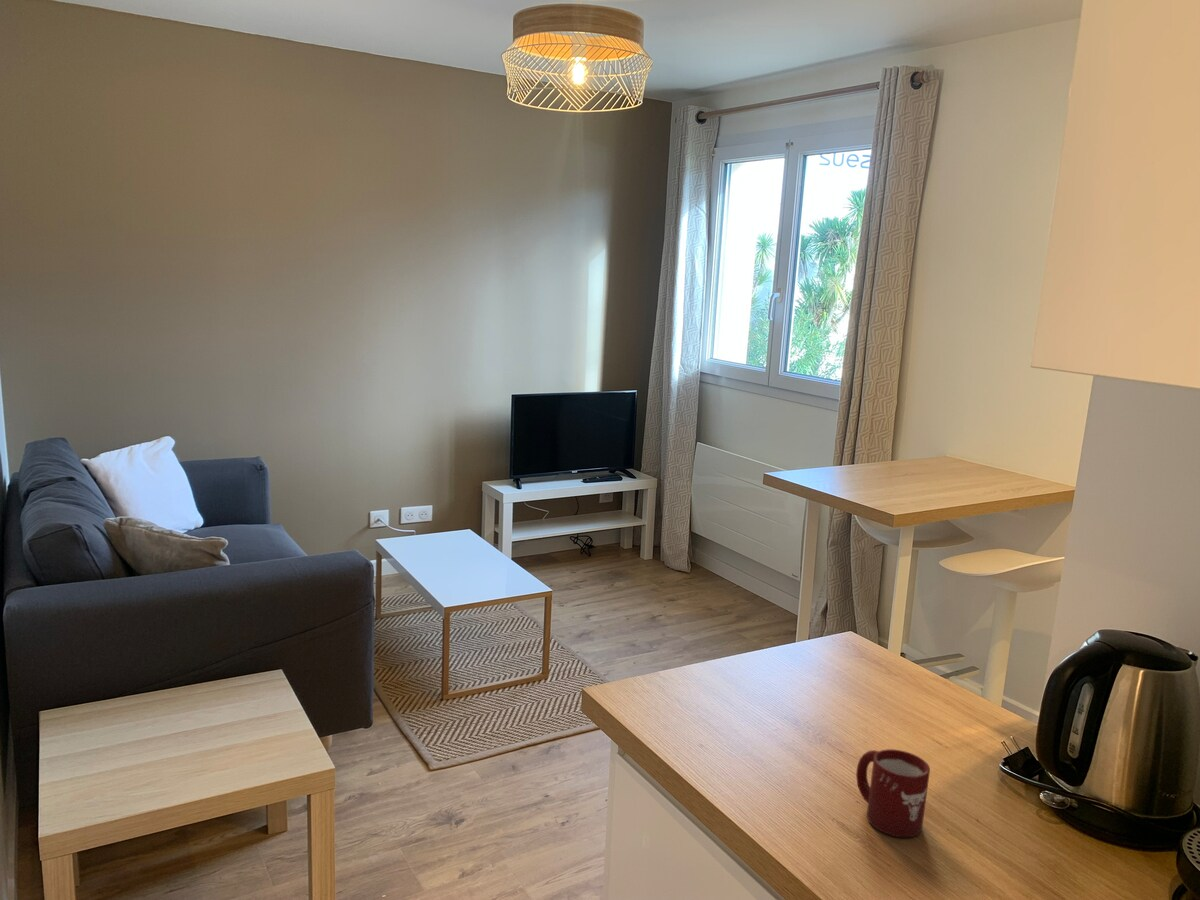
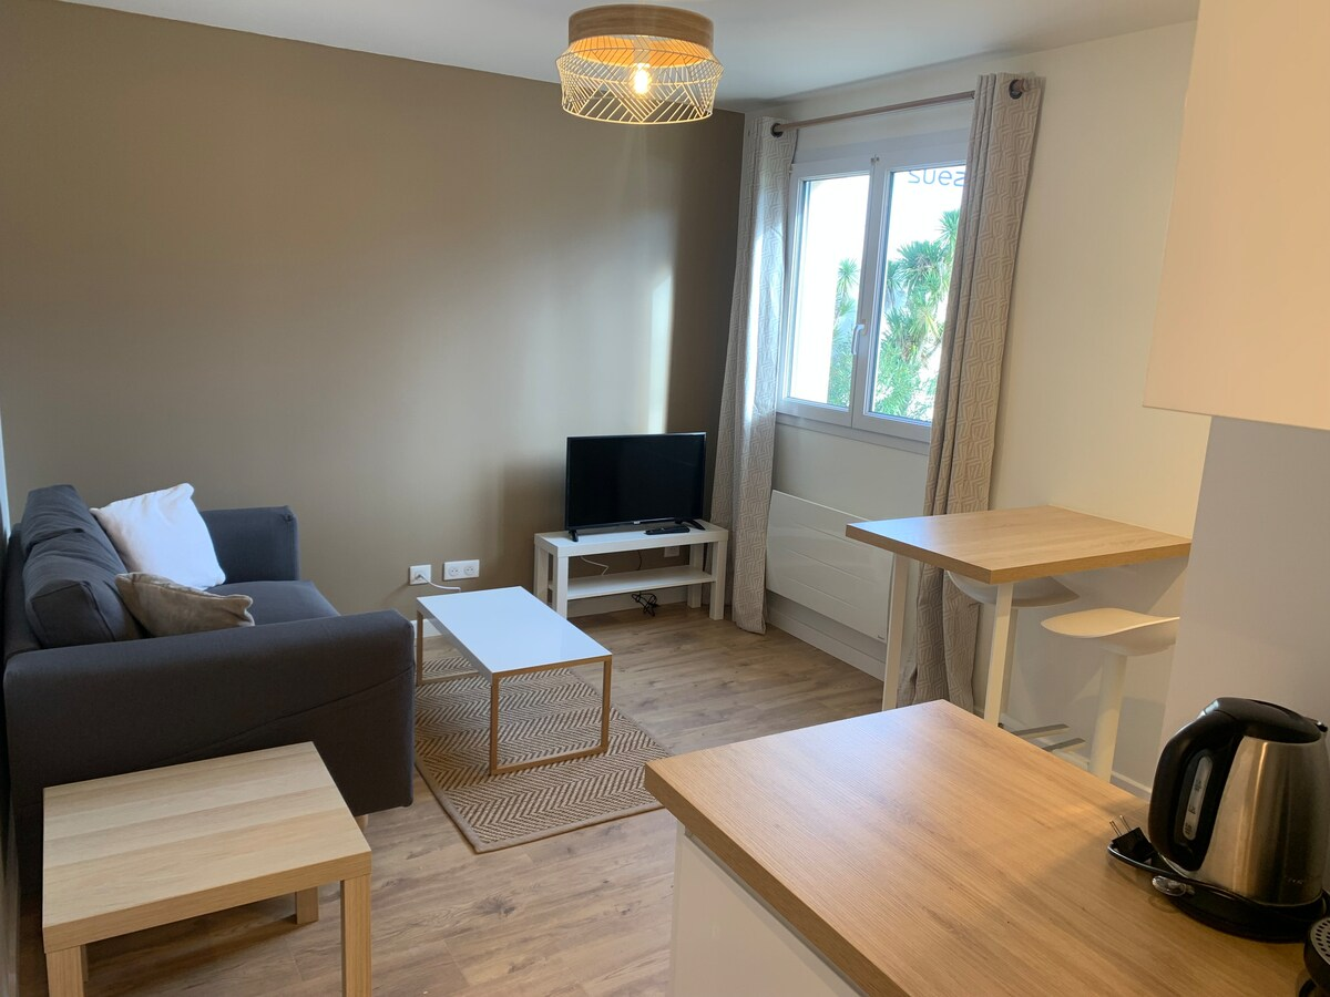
- cup (888, 786)
